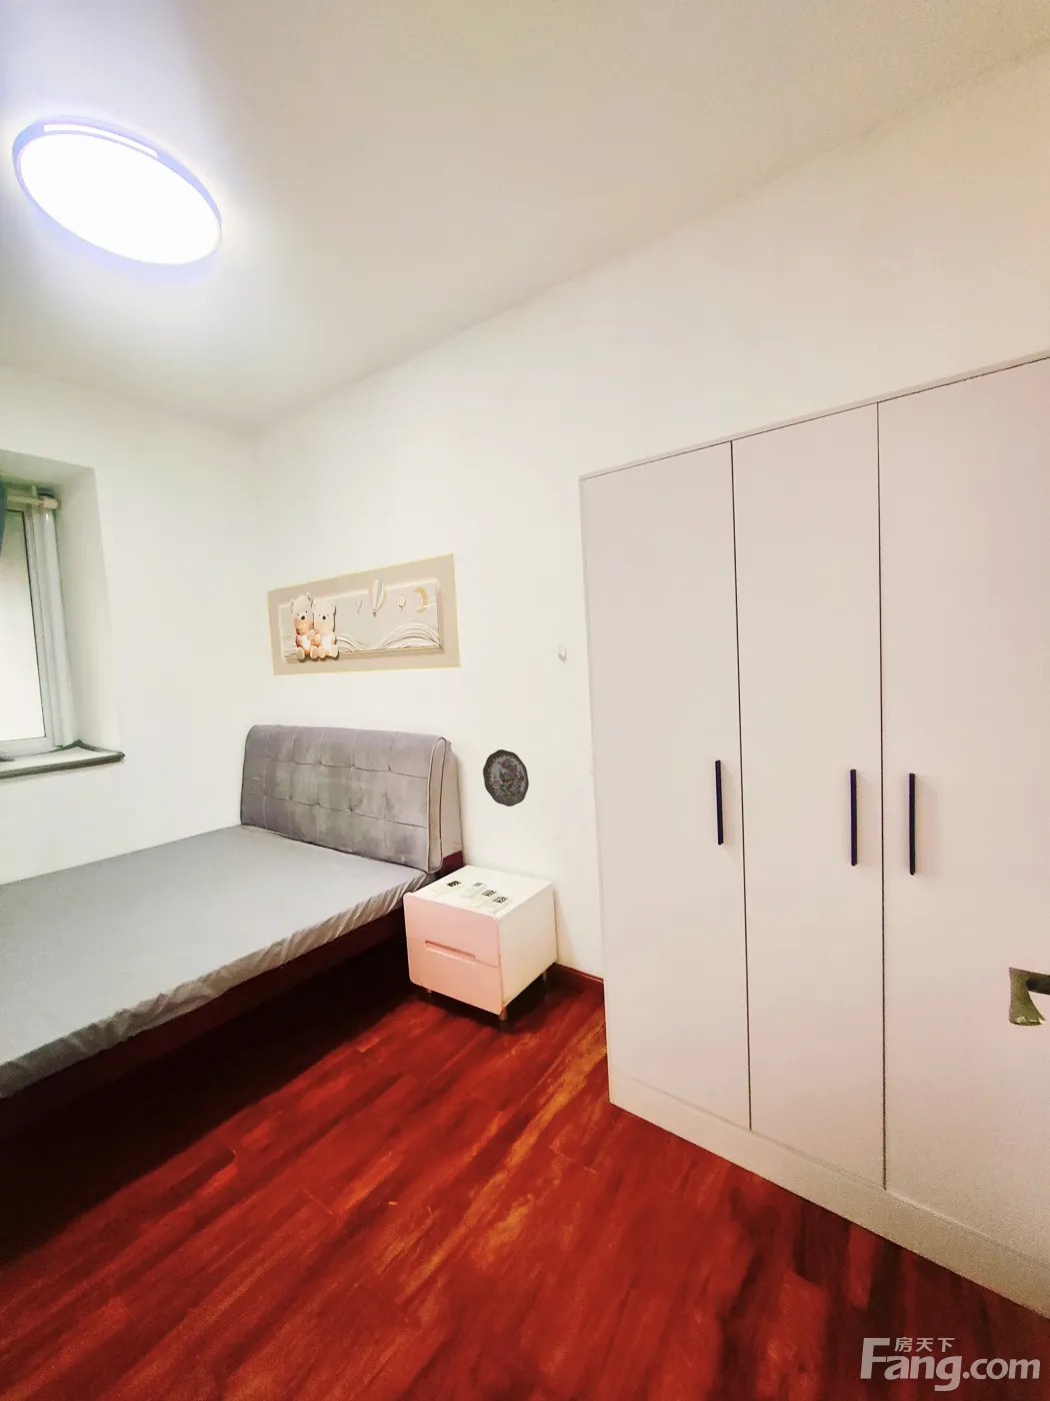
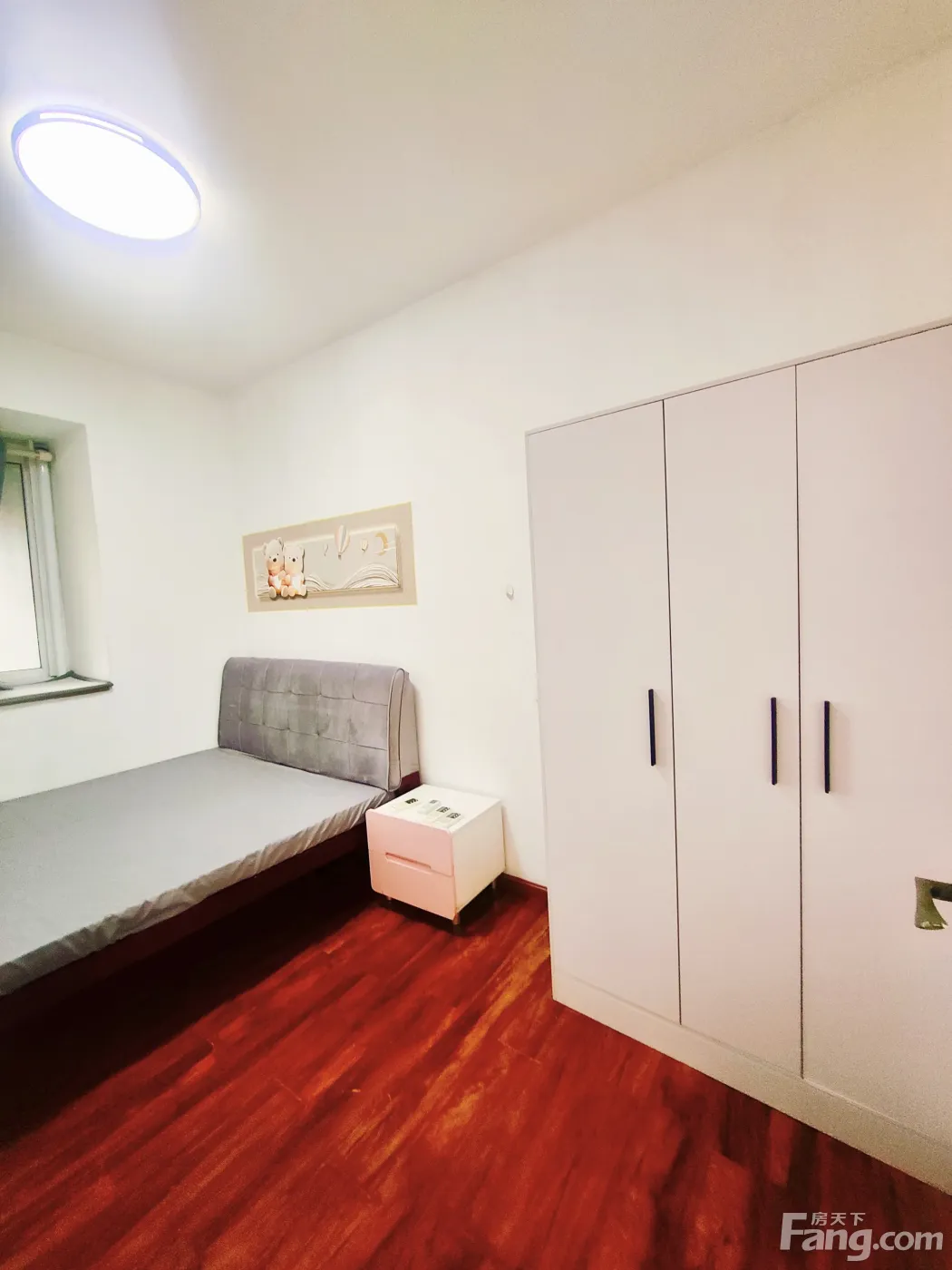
- decorative plate (506, 777)
